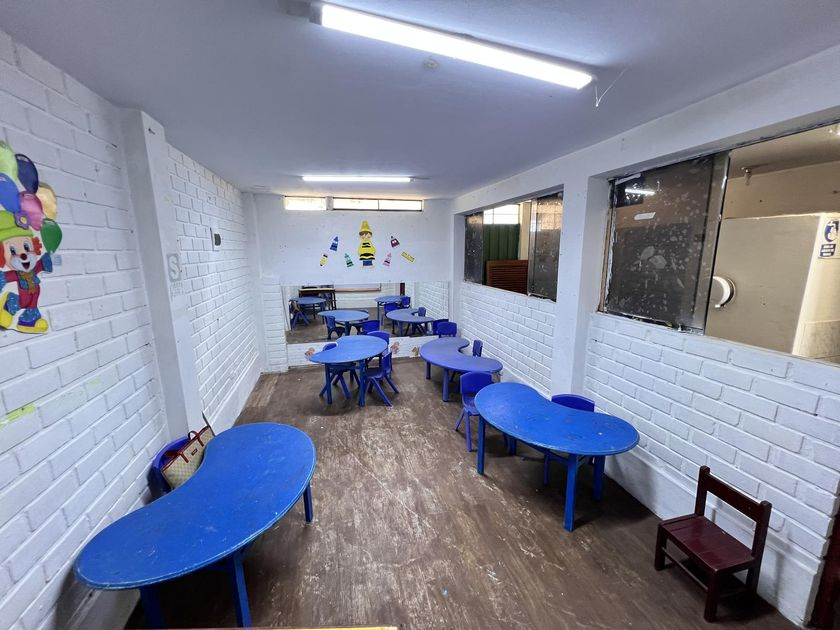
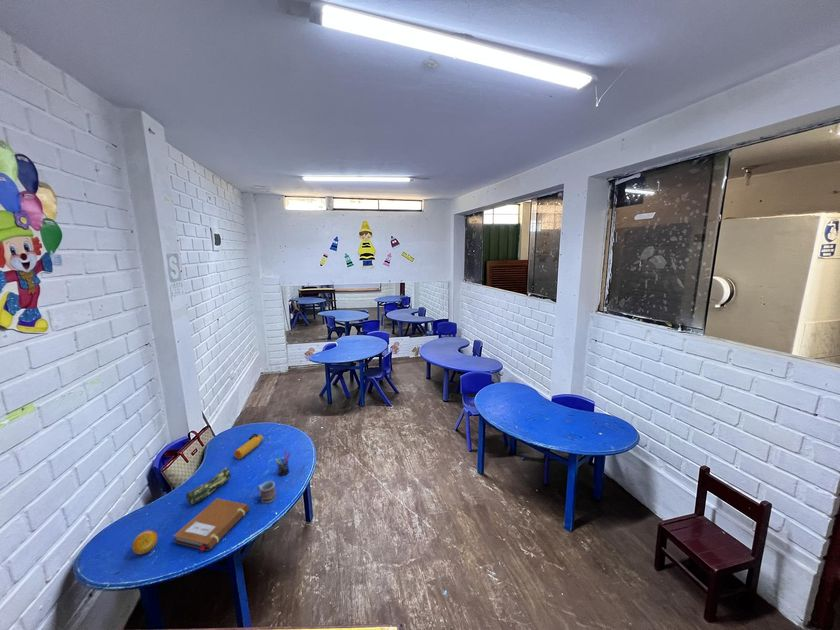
+ cup (265, 491)
+ pen holder (282, 462)
+ water bottle (249, 443)
+ notebook (212, 523)
+ pencil case (210, 485)
+ fruit (144, 542)
